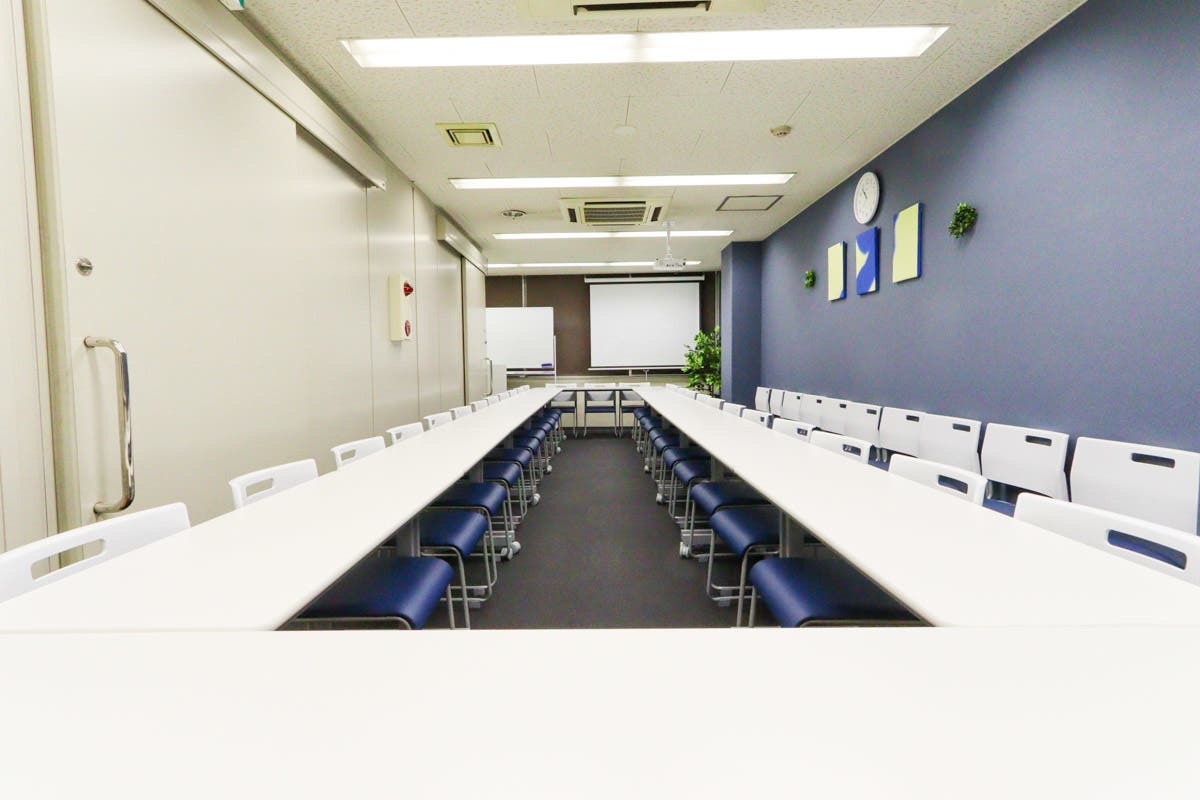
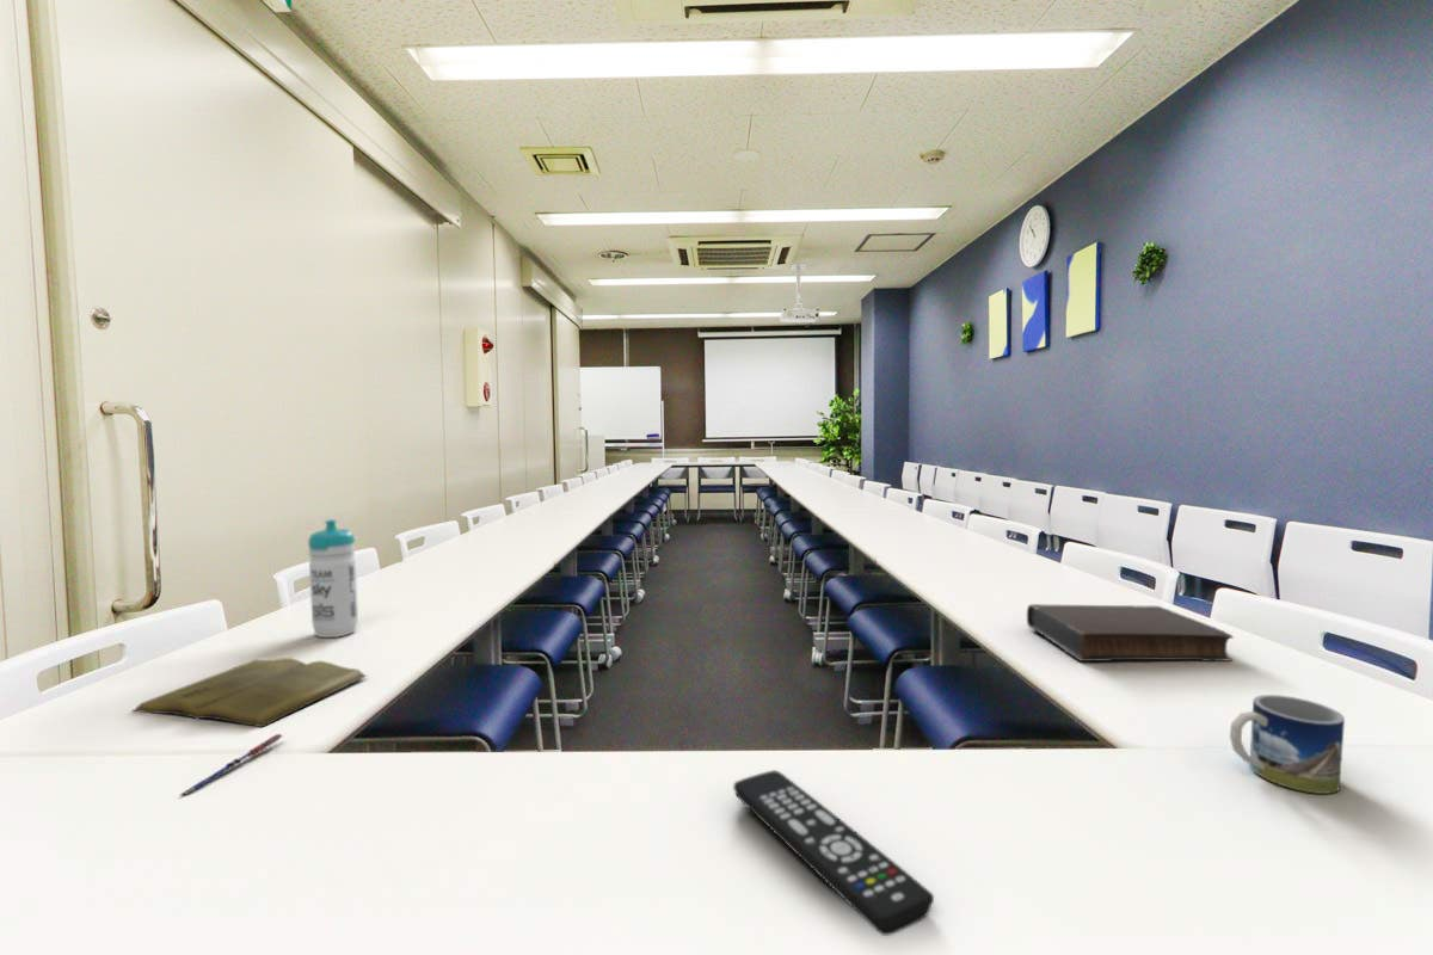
+ book (257, 685)
+ remote control (819, 839)
+ pen (235, 762)
+ water bottle (333, 577)
+ mug (1280, 741)
+ book (1121, 628)
